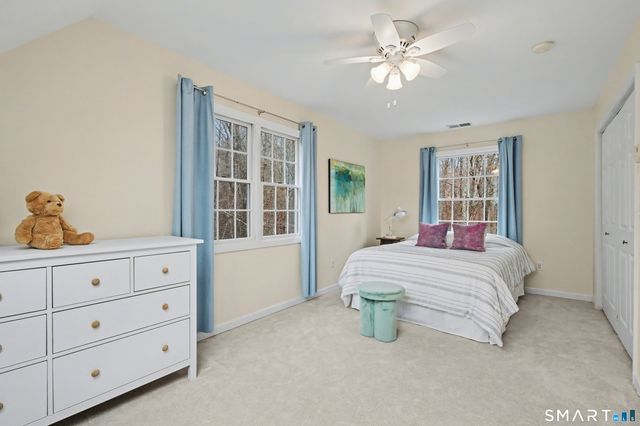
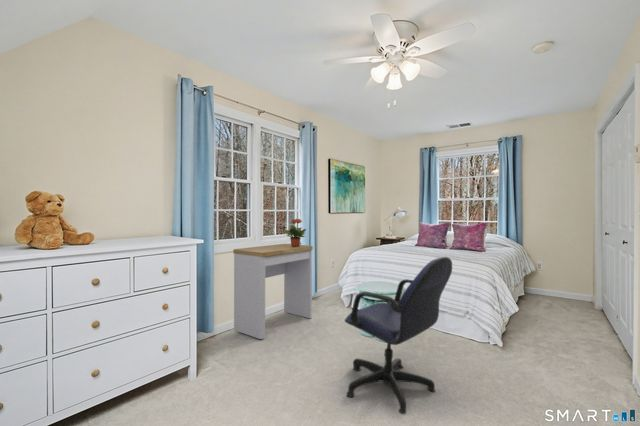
+ desk (284, 285)
+ potted plant (295, 232)
+ office chair (392, 319)
